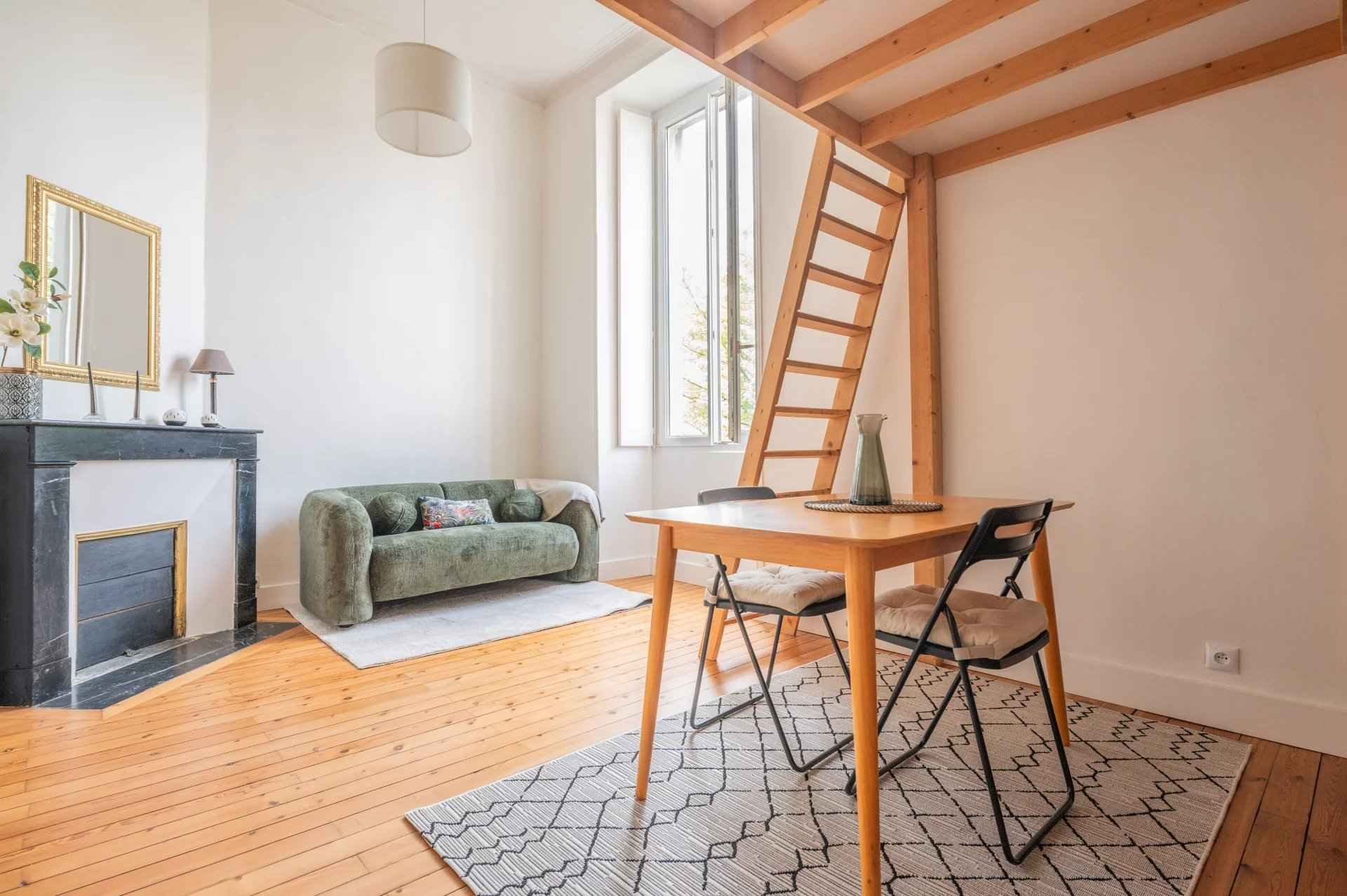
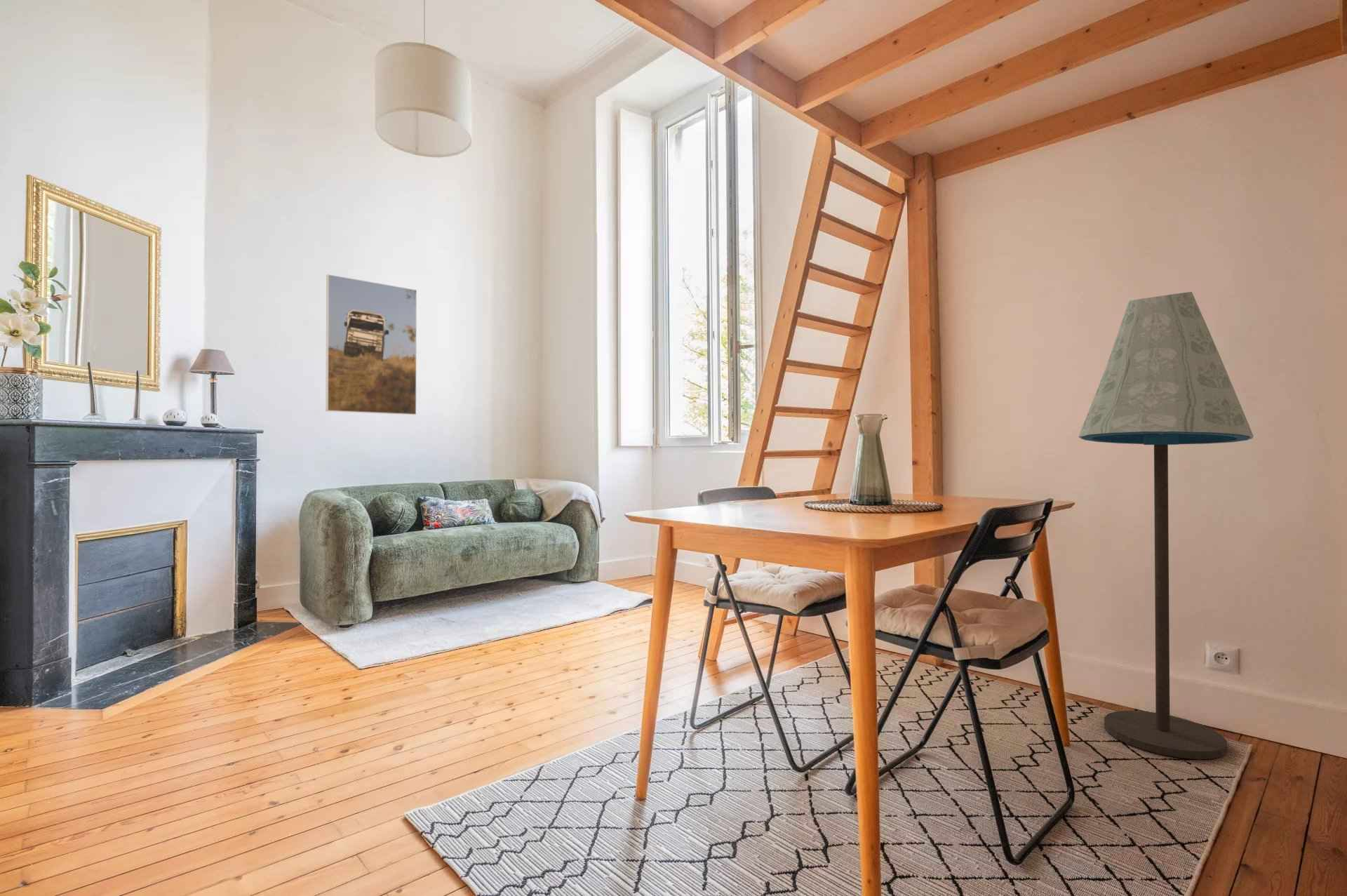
+ floor lamp (1161, 513)
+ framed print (373, 347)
